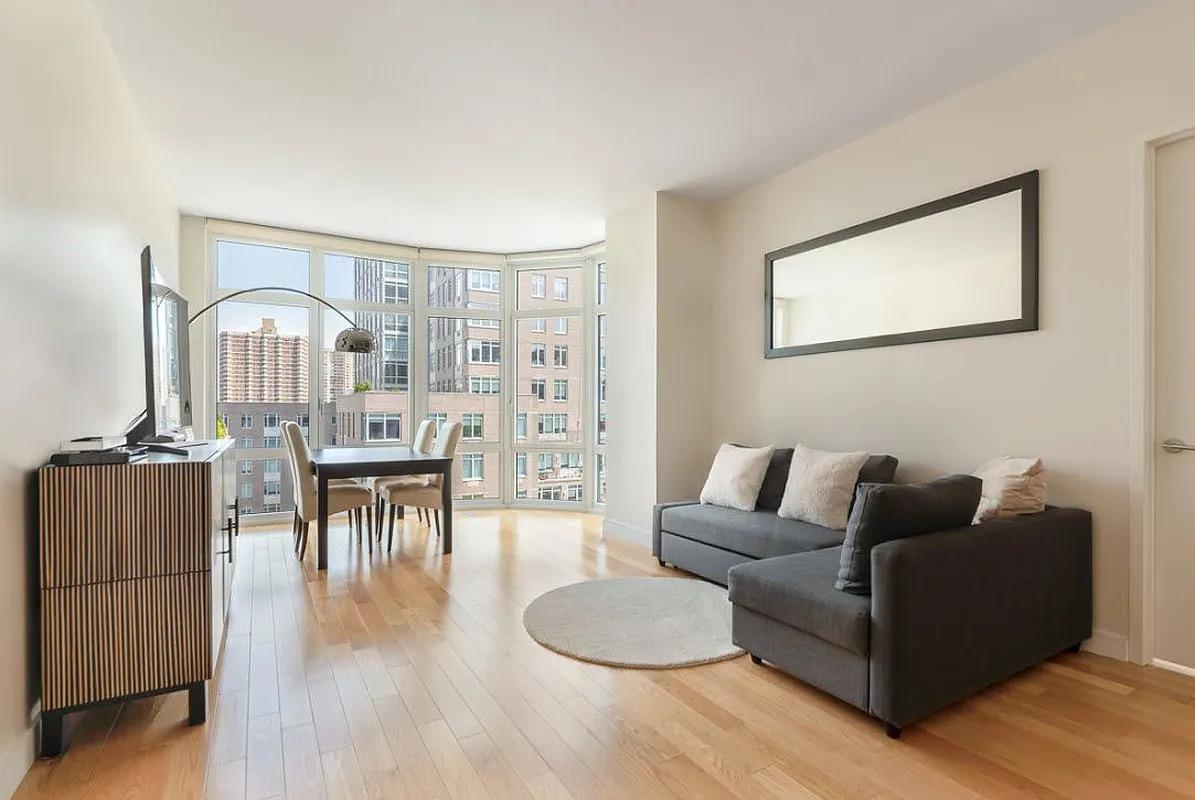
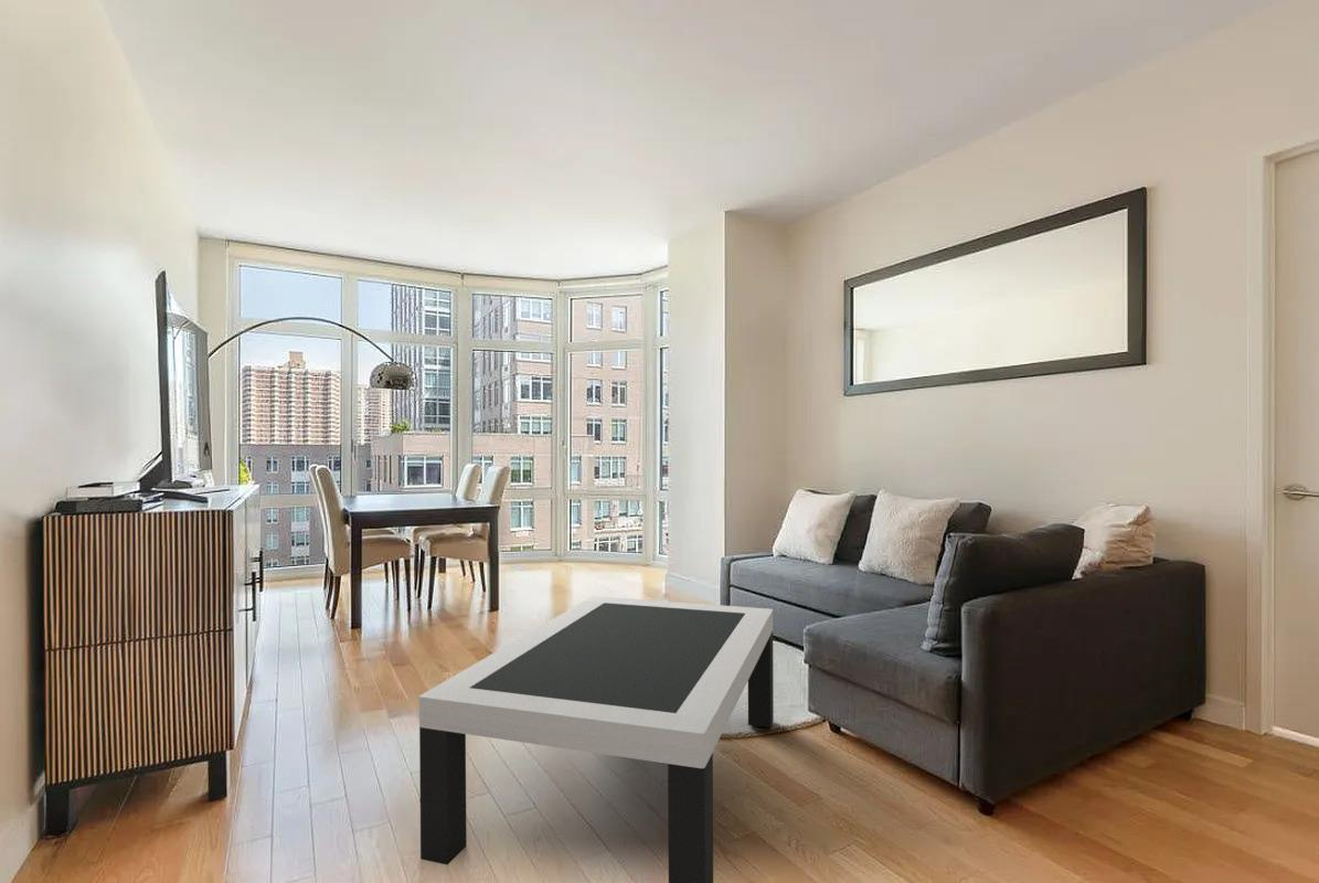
+ coffee table (631, 710)
